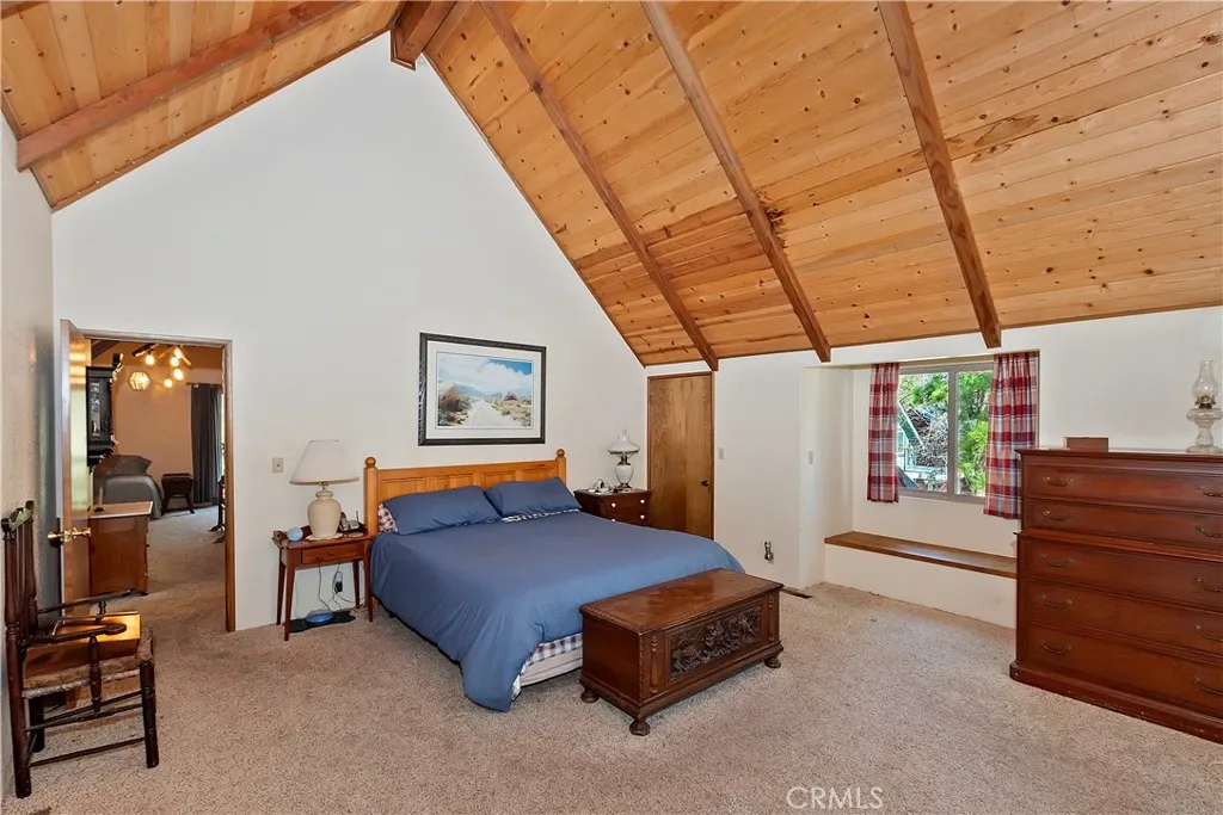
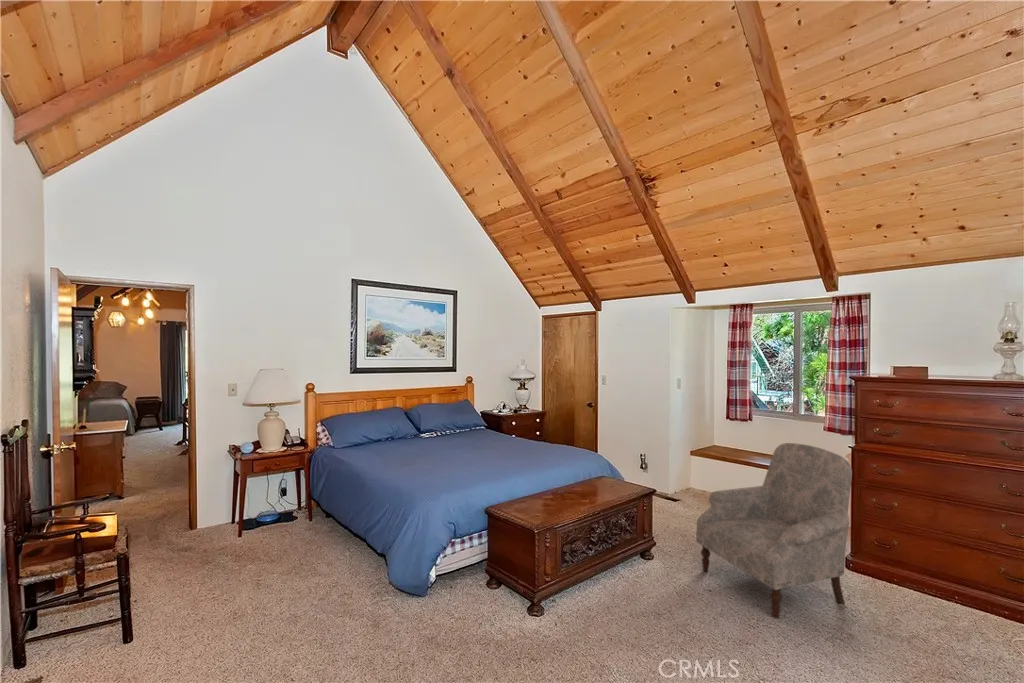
+ armchair (775, 517)
